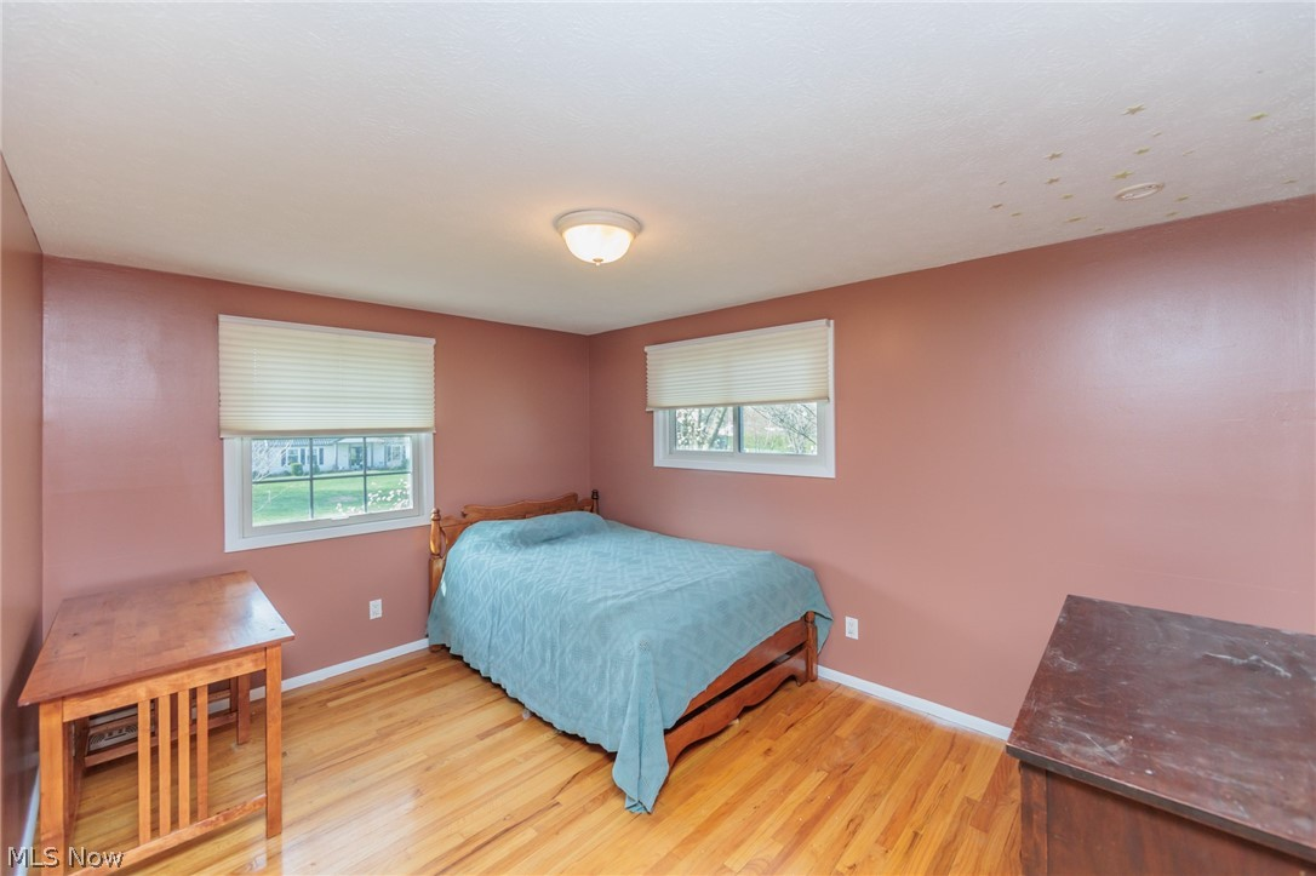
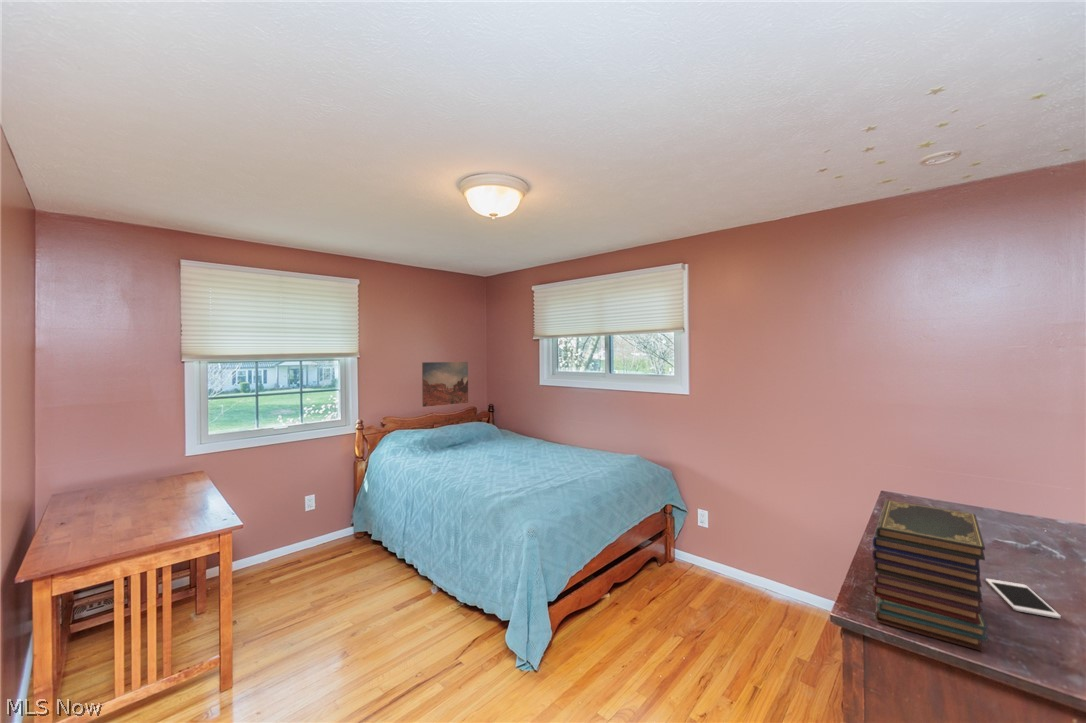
+ book stack (926, 565)
+ cell phone (1020, 597)
+ wall art (446, 383)
